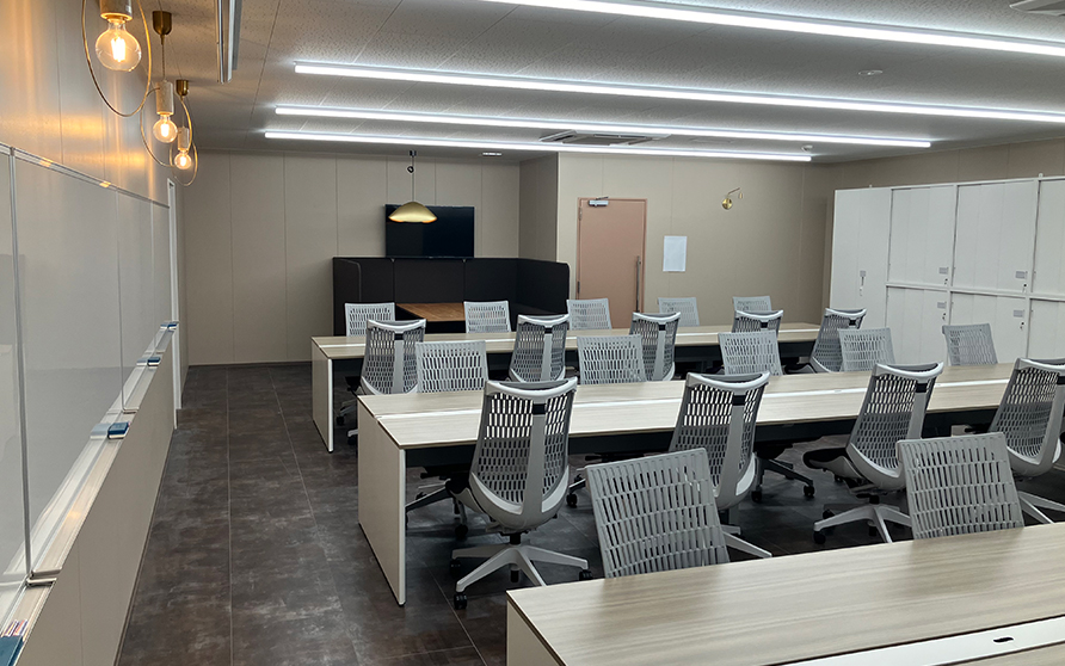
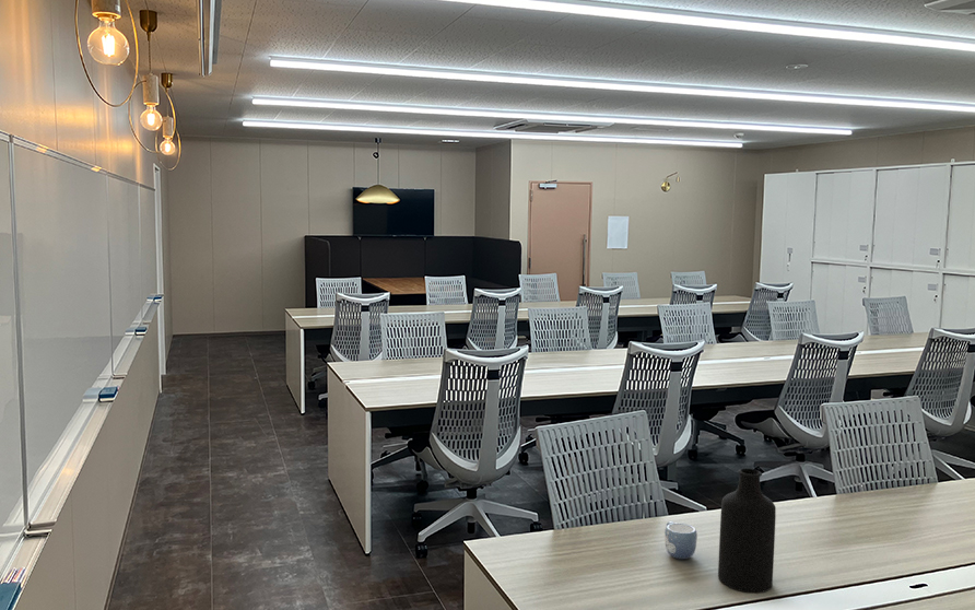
+ mug (678, 539)
+ bottle (747, 526)
